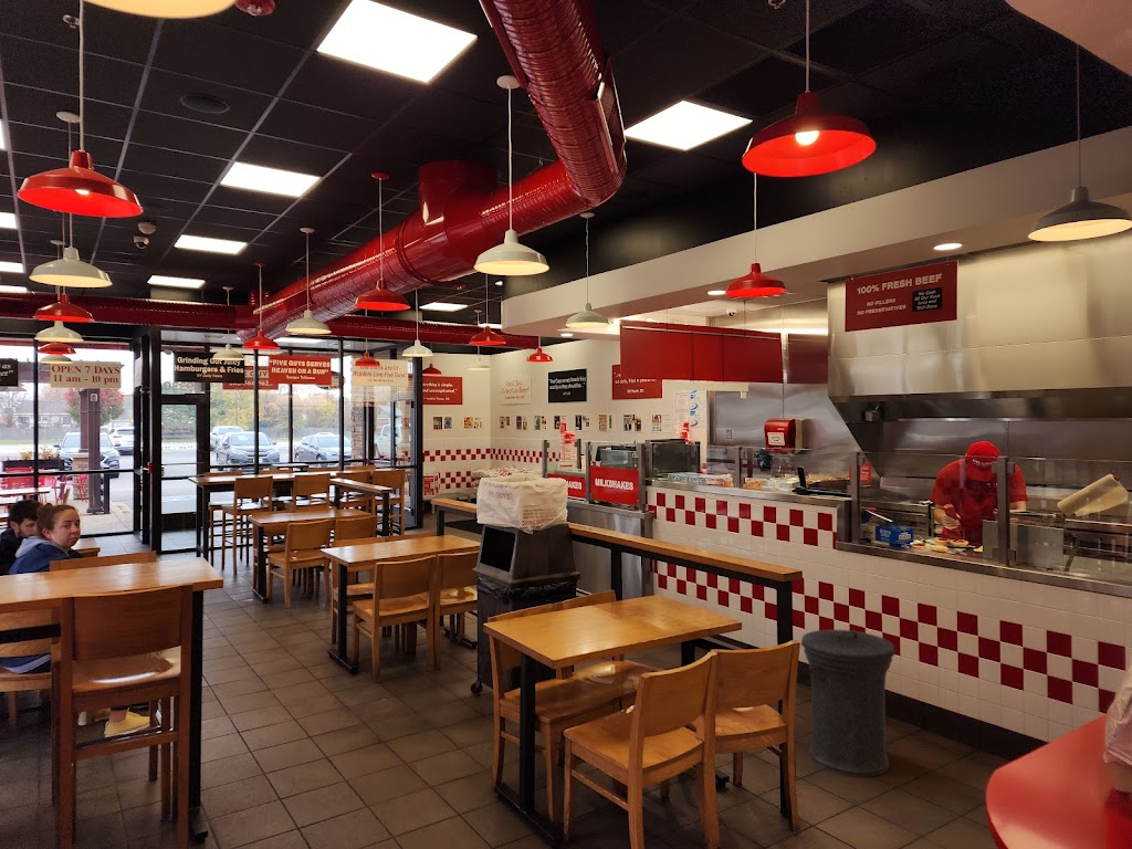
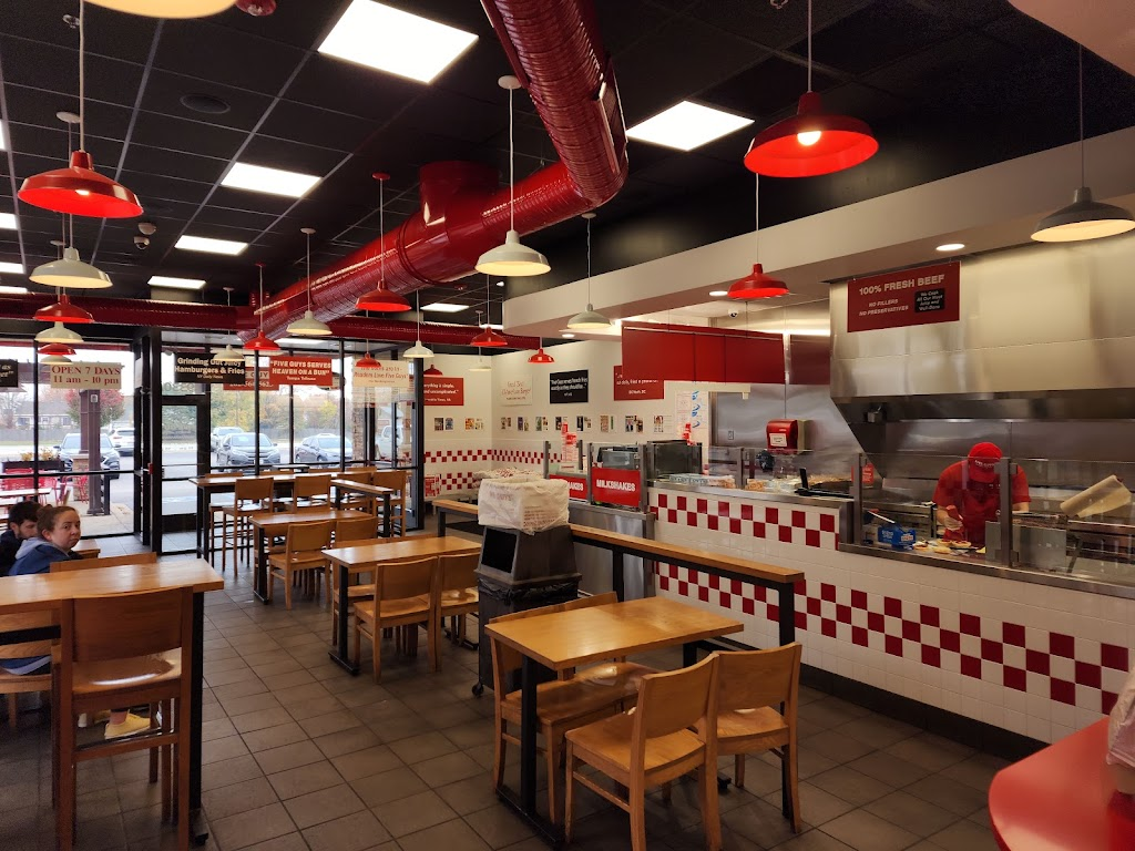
- trash can (847, 694)
